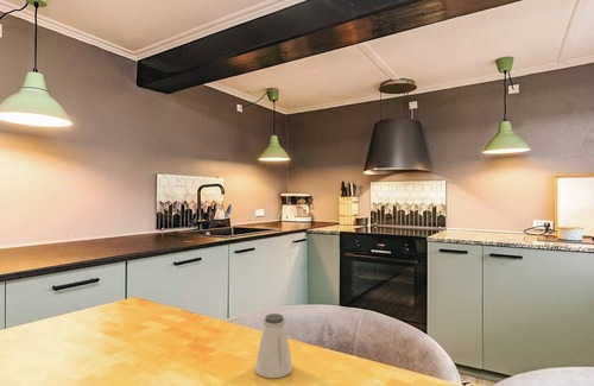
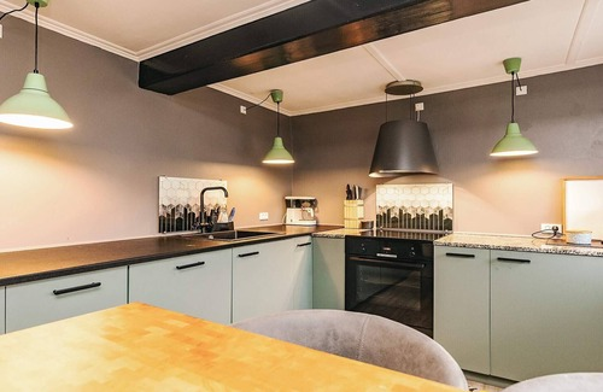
- saltshaker (273, 342)
